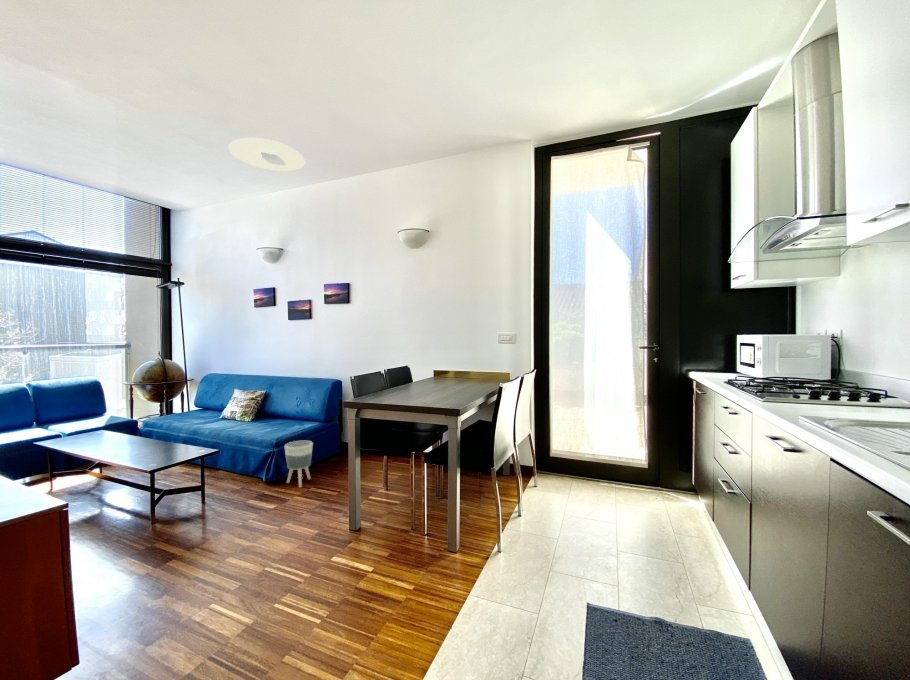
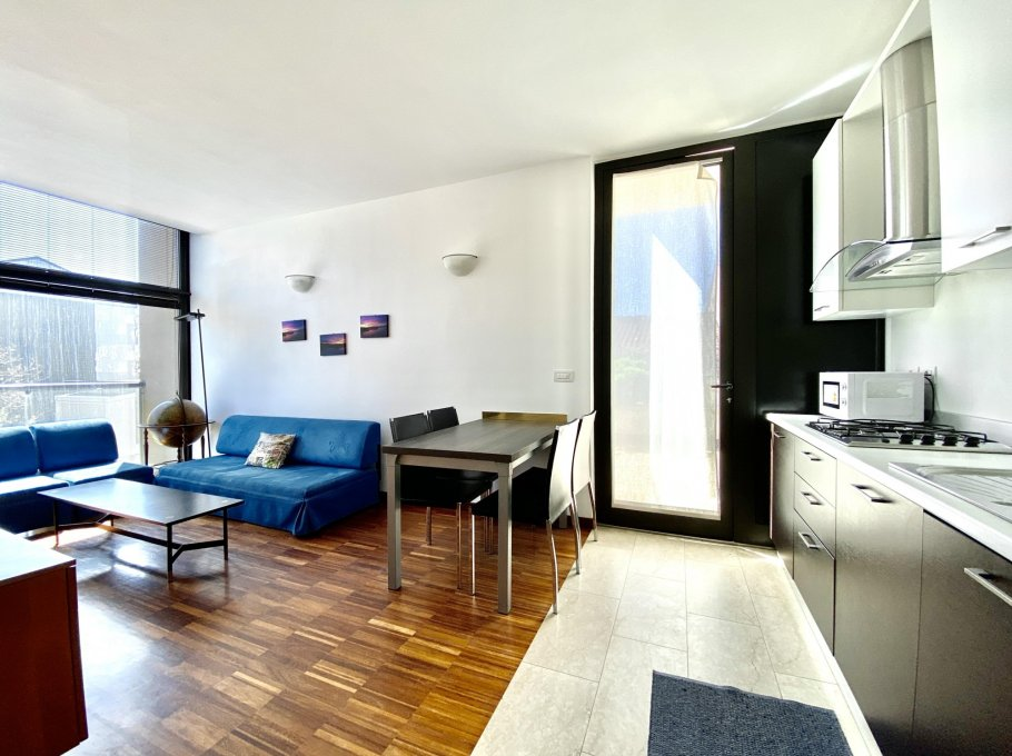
- planter (299, 463)
- ceiling light (268, 152)
